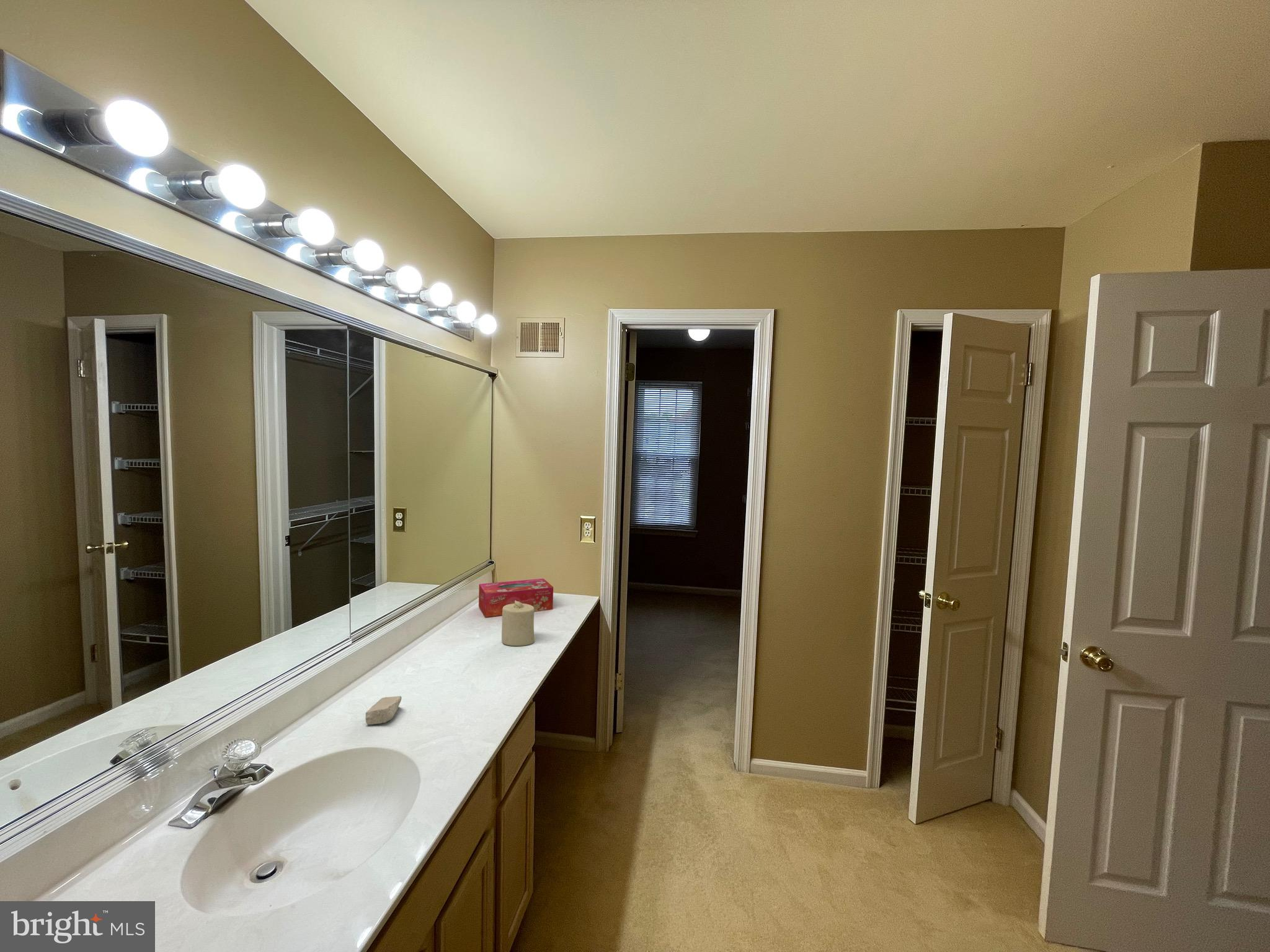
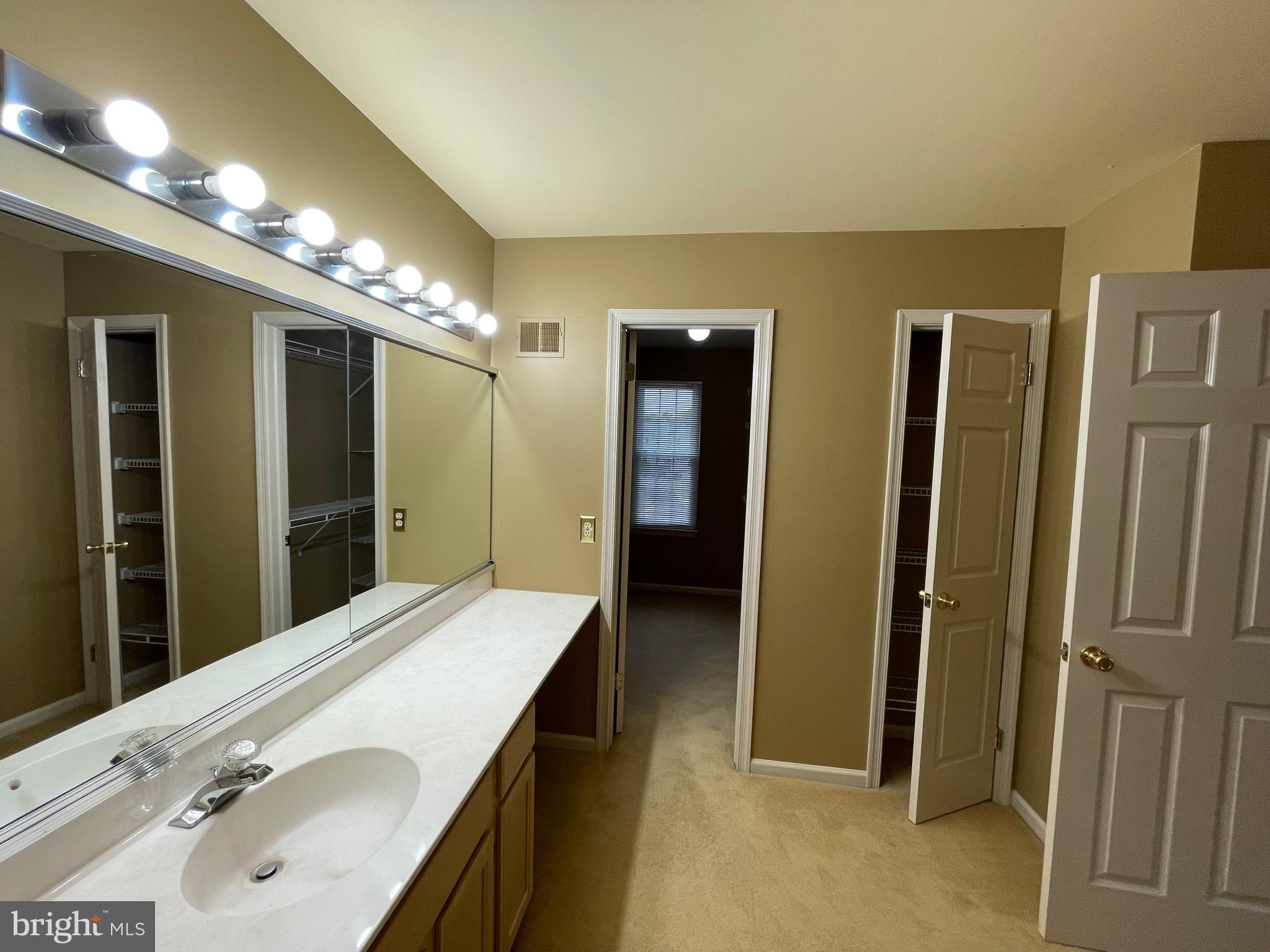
- candle (518, 620)
- tissue box (515, 596)
- soap bar (385, 707)
